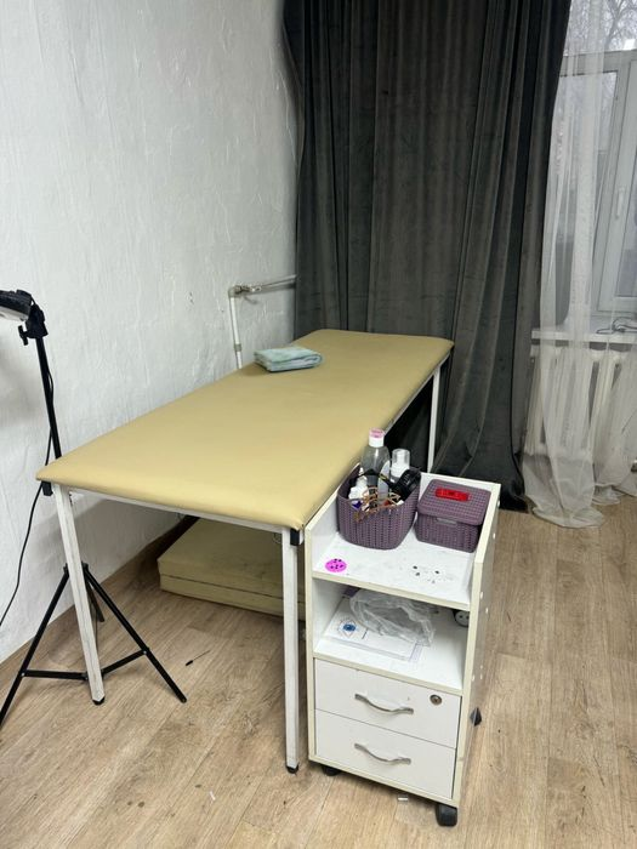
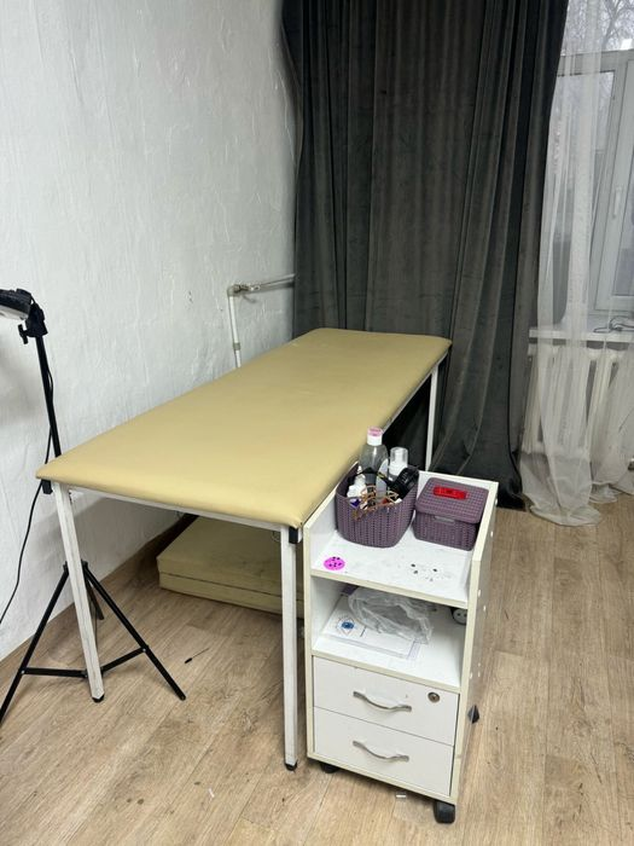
- towel (286, 357)
